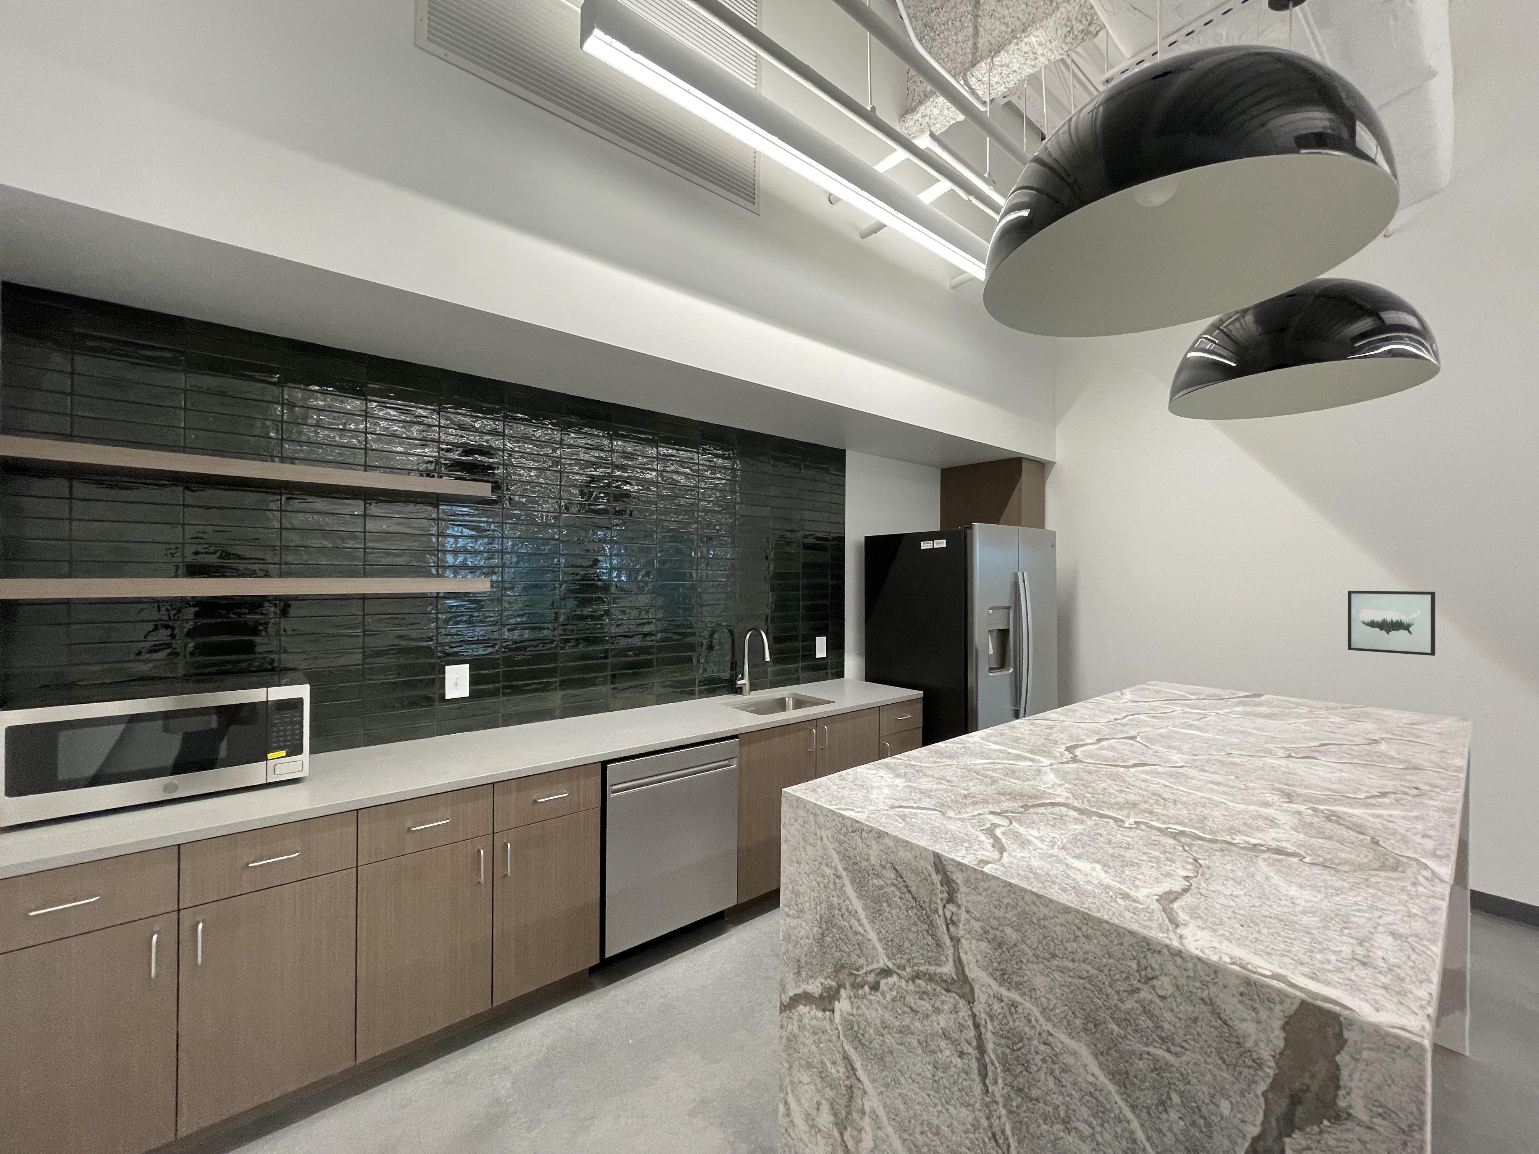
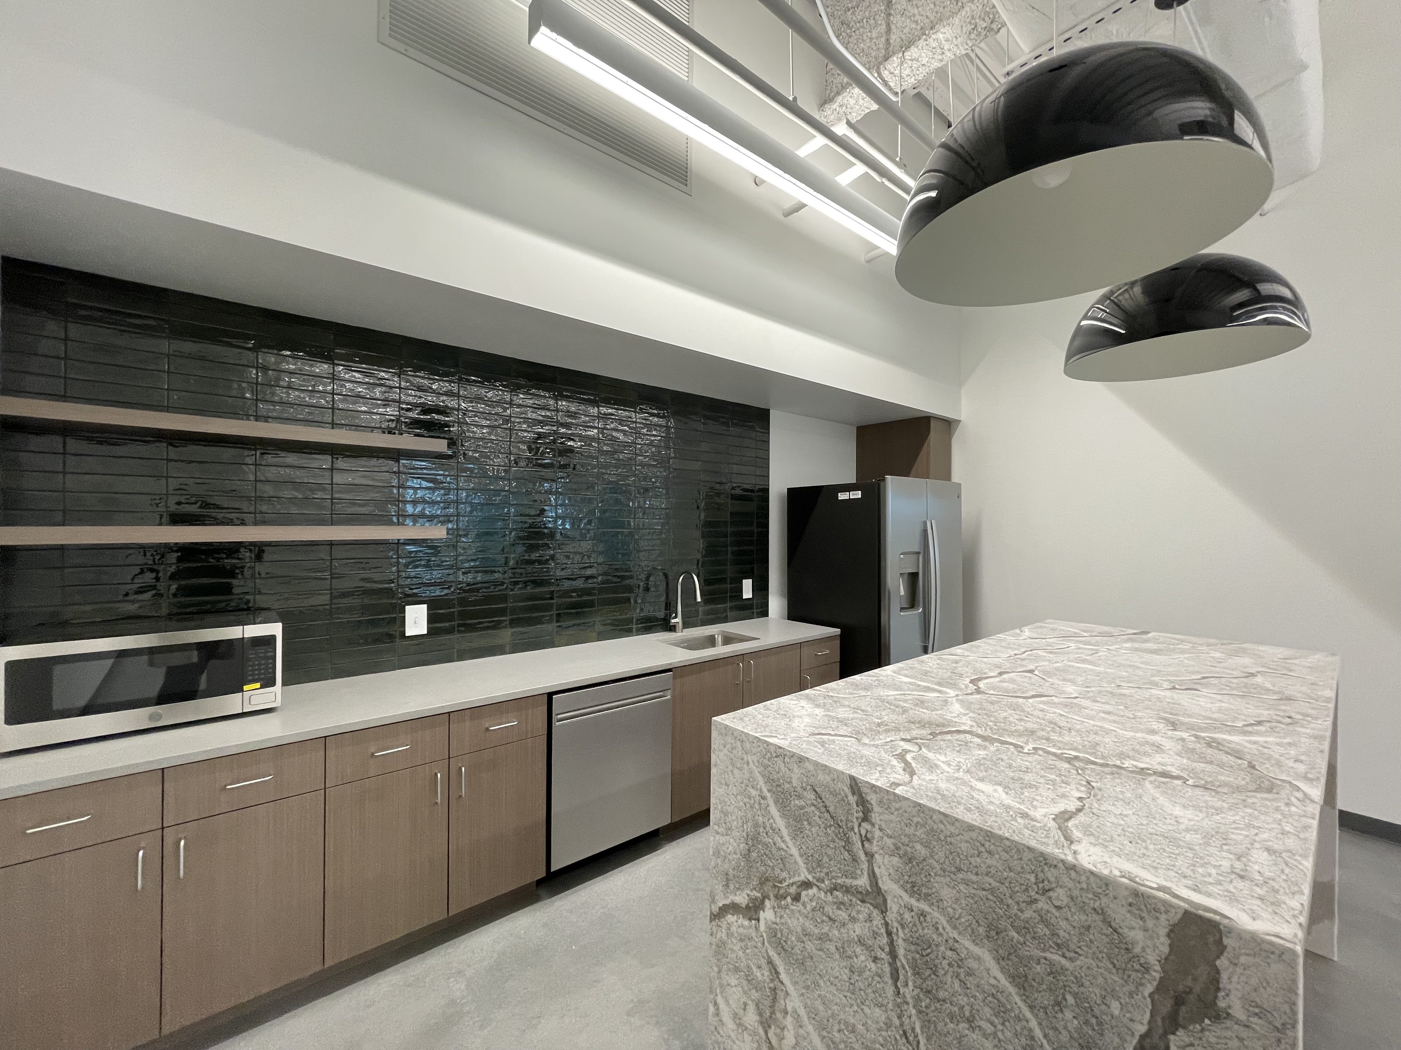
- wall art (1390, 622)
